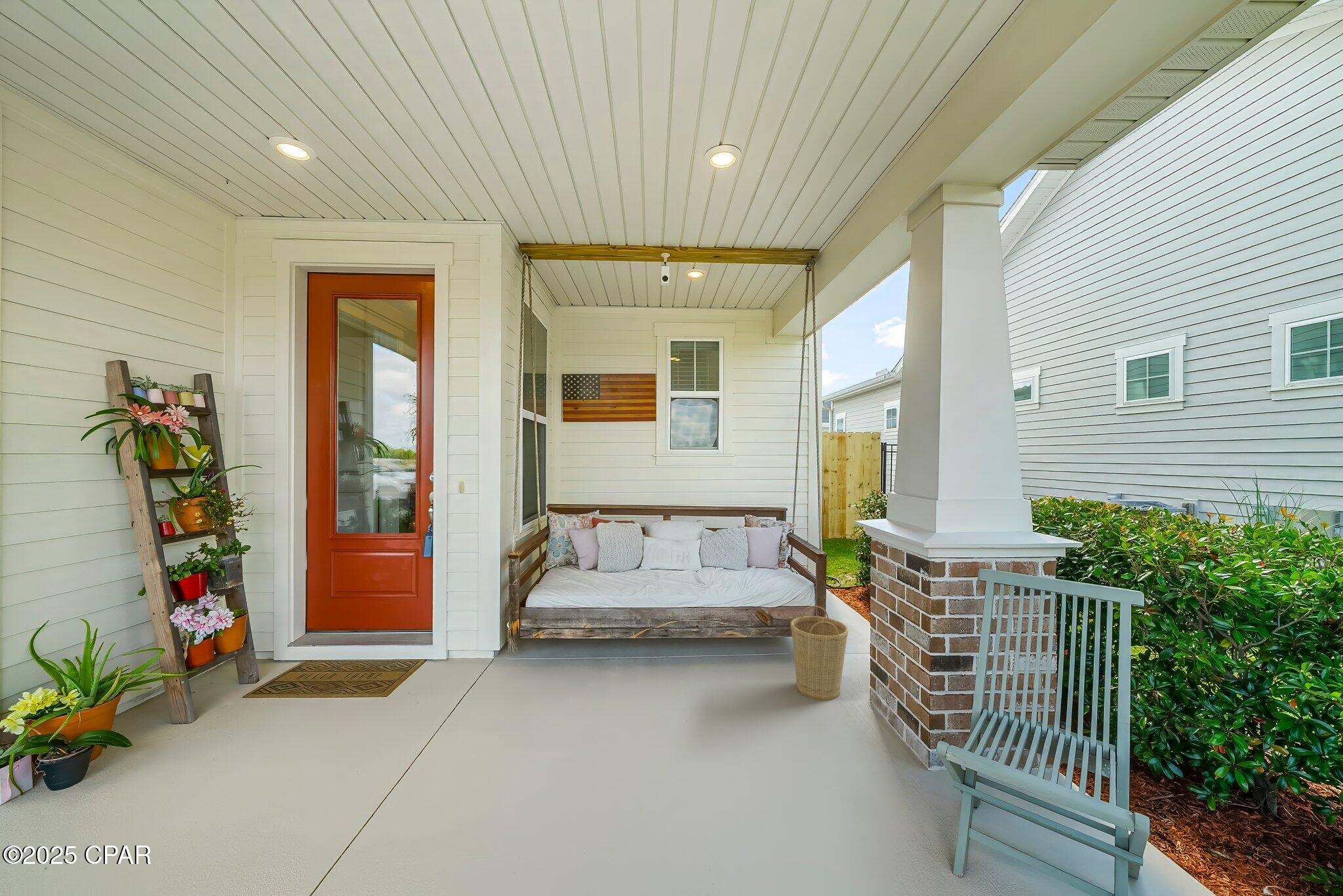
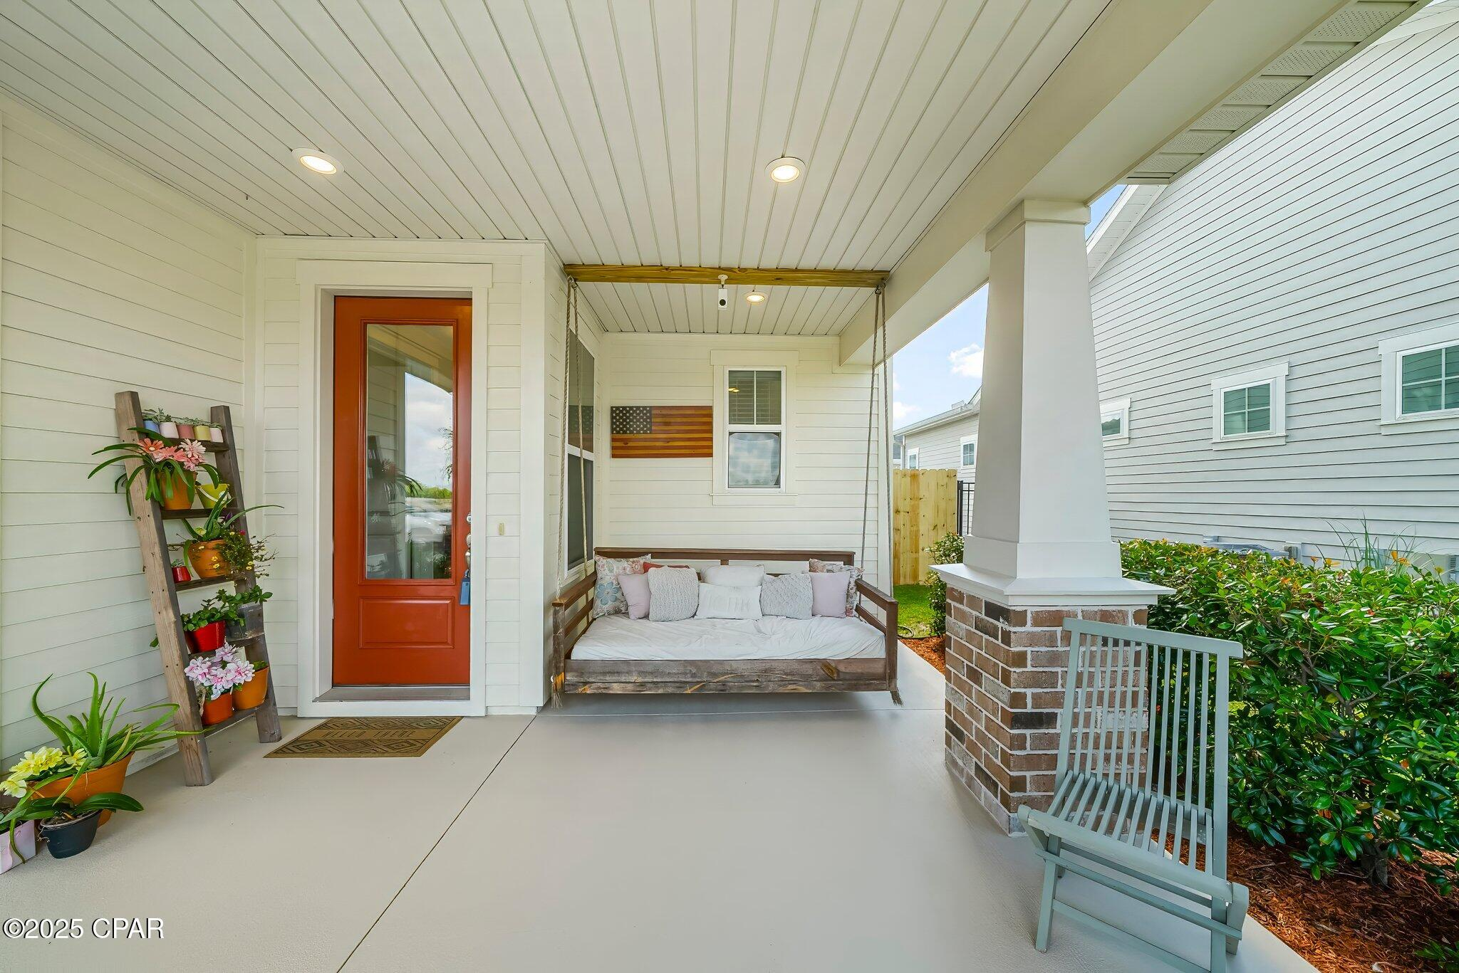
- basket (818, 652)
